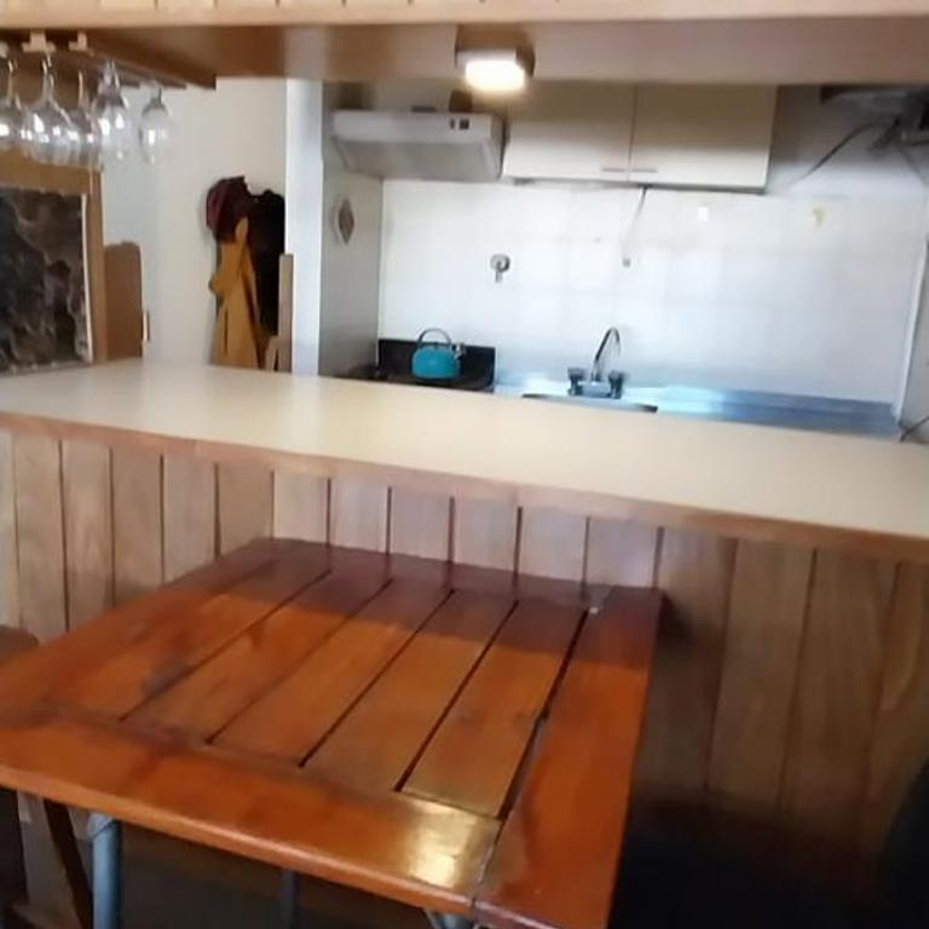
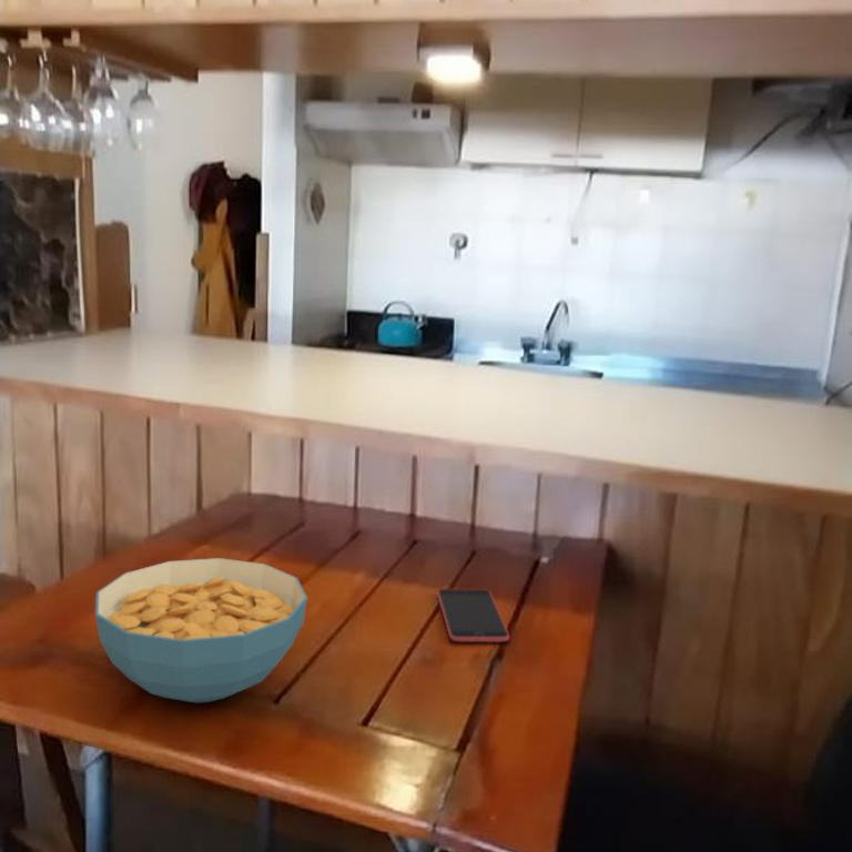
+ smartphone (470, 613)
+ cereal bowl (202, 641)
